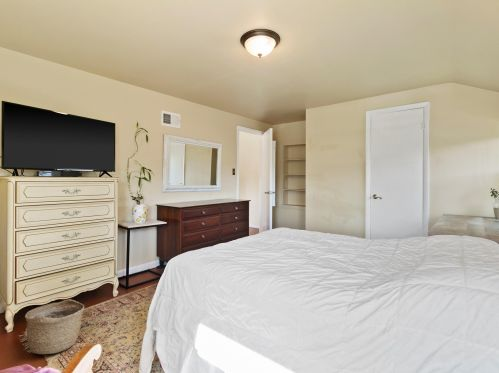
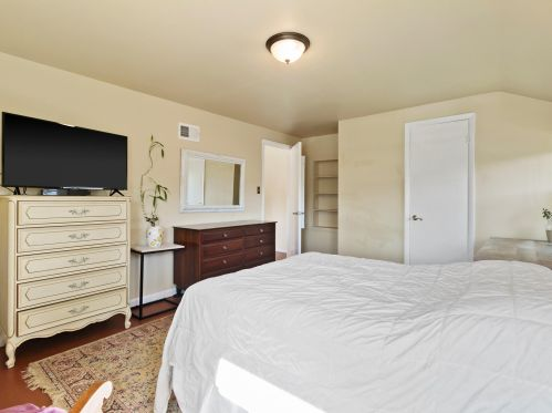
- basket (55, 324)
